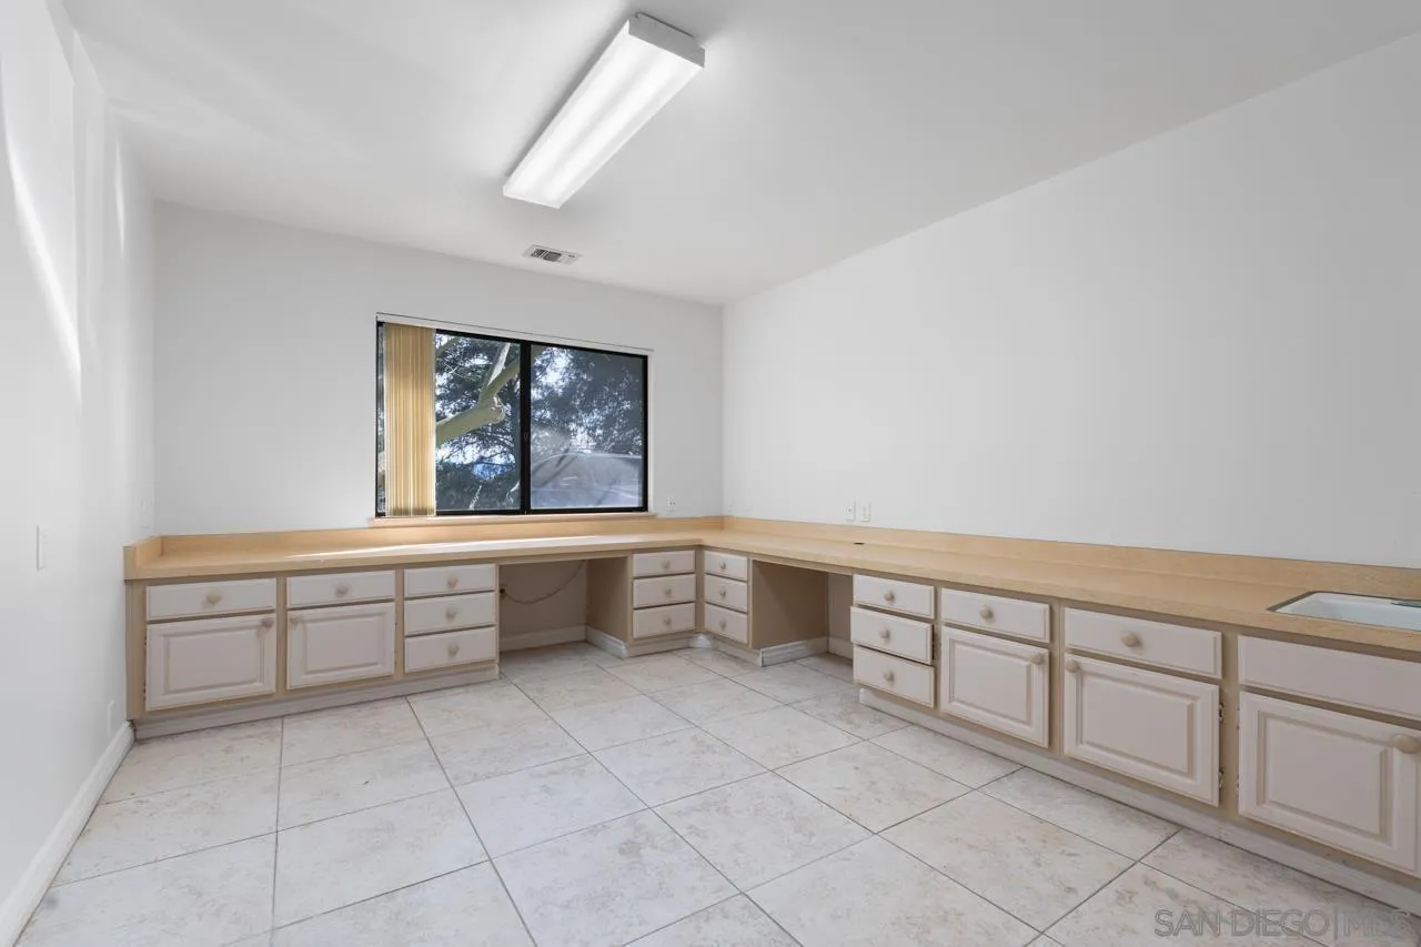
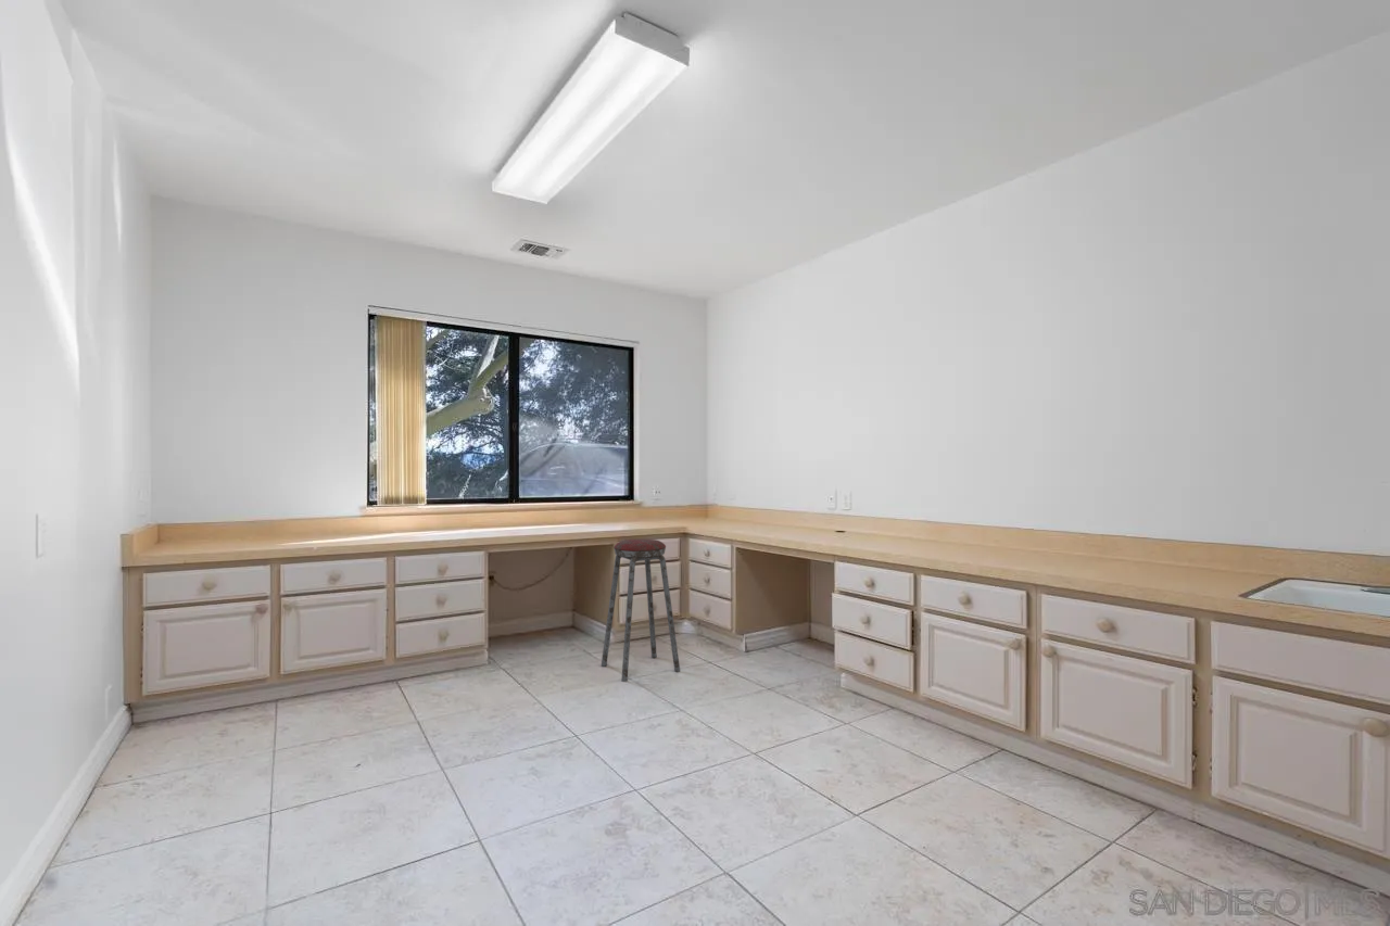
+ music stool (632, 601)
